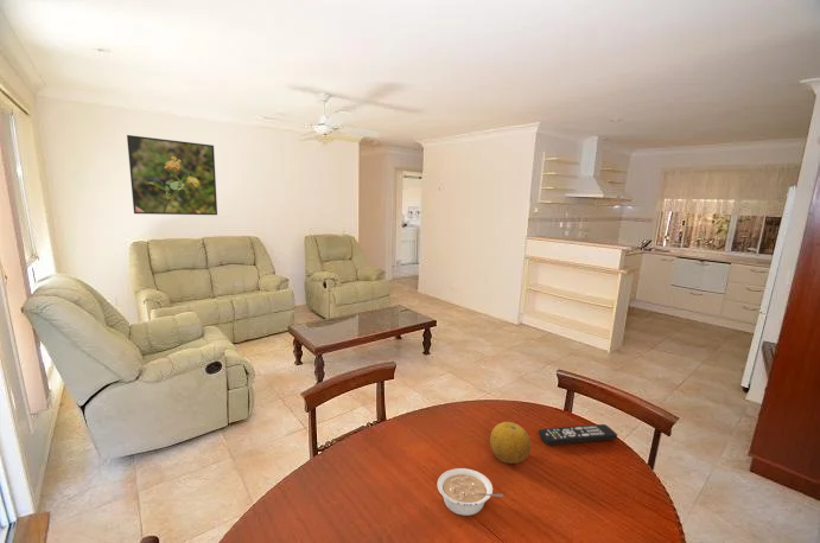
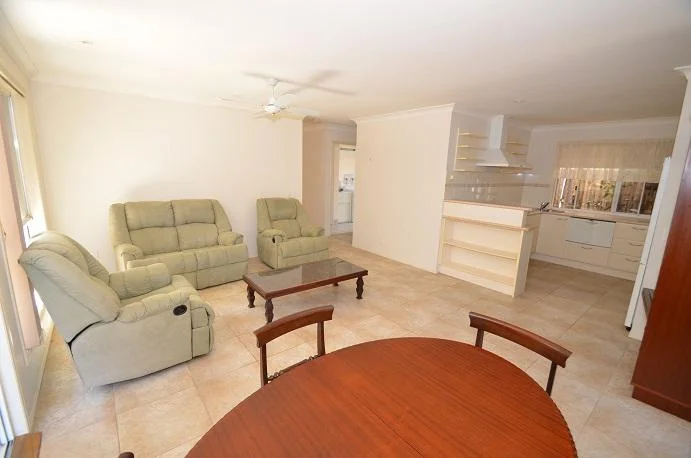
- fruit (509, 442)
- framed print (174, 178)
- legume (466, 491)
- remote control (577, 434)
